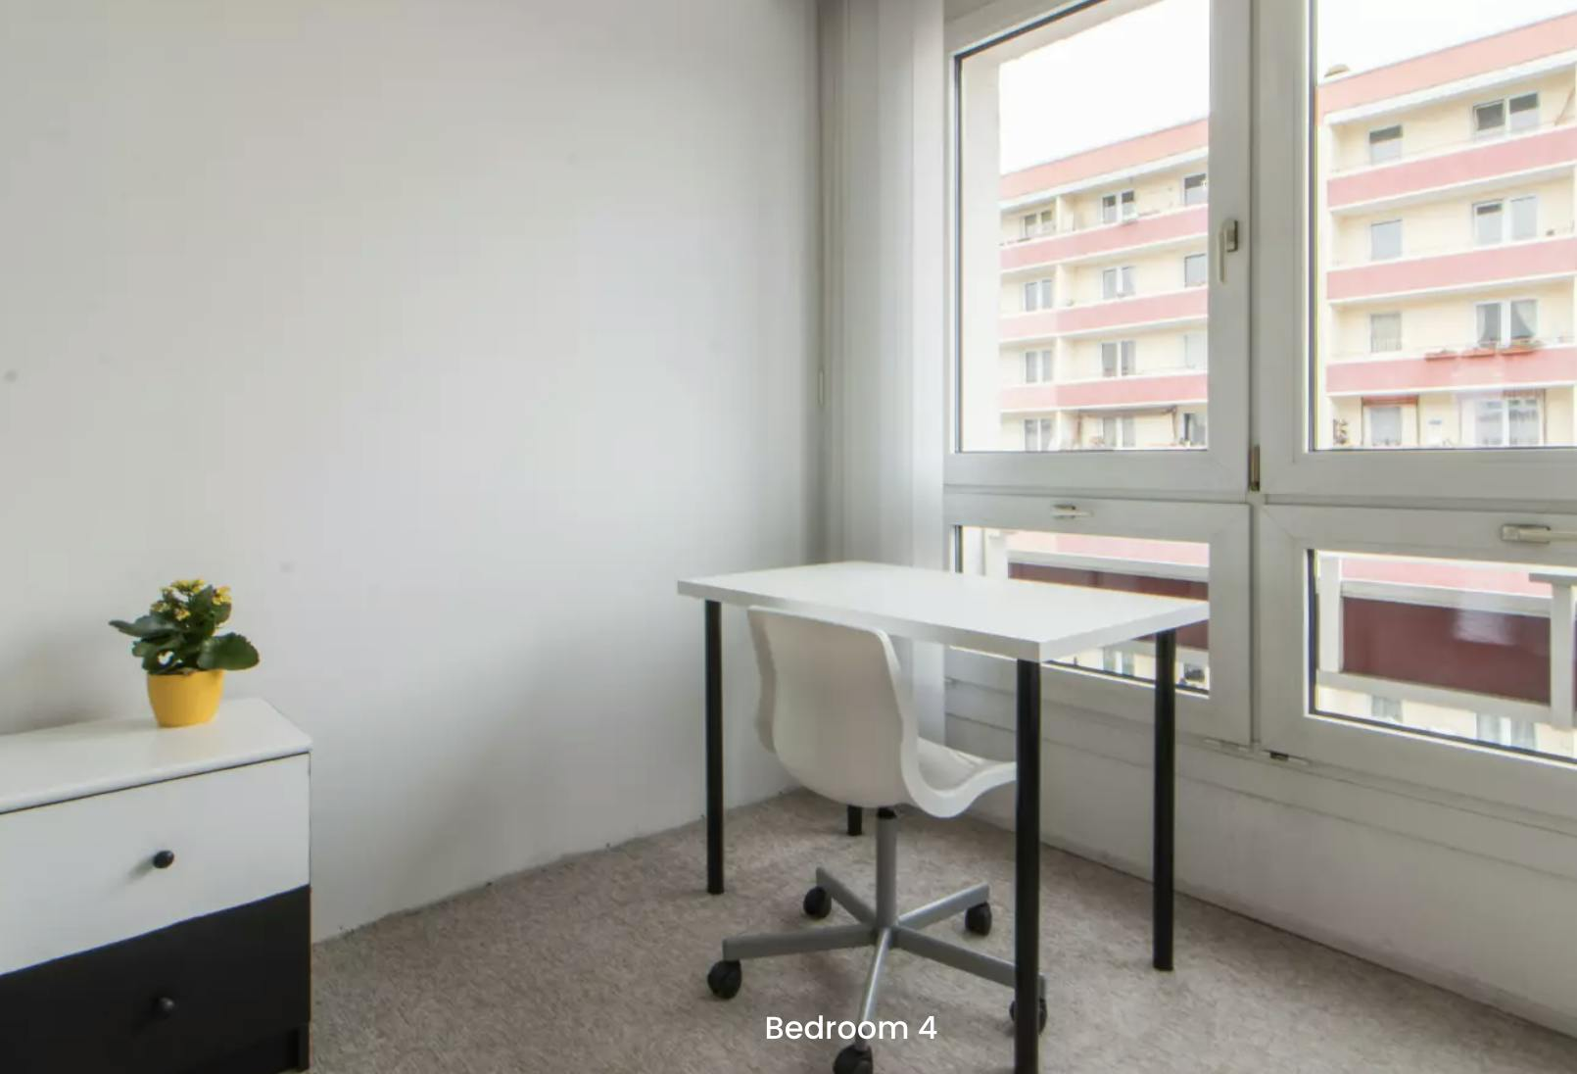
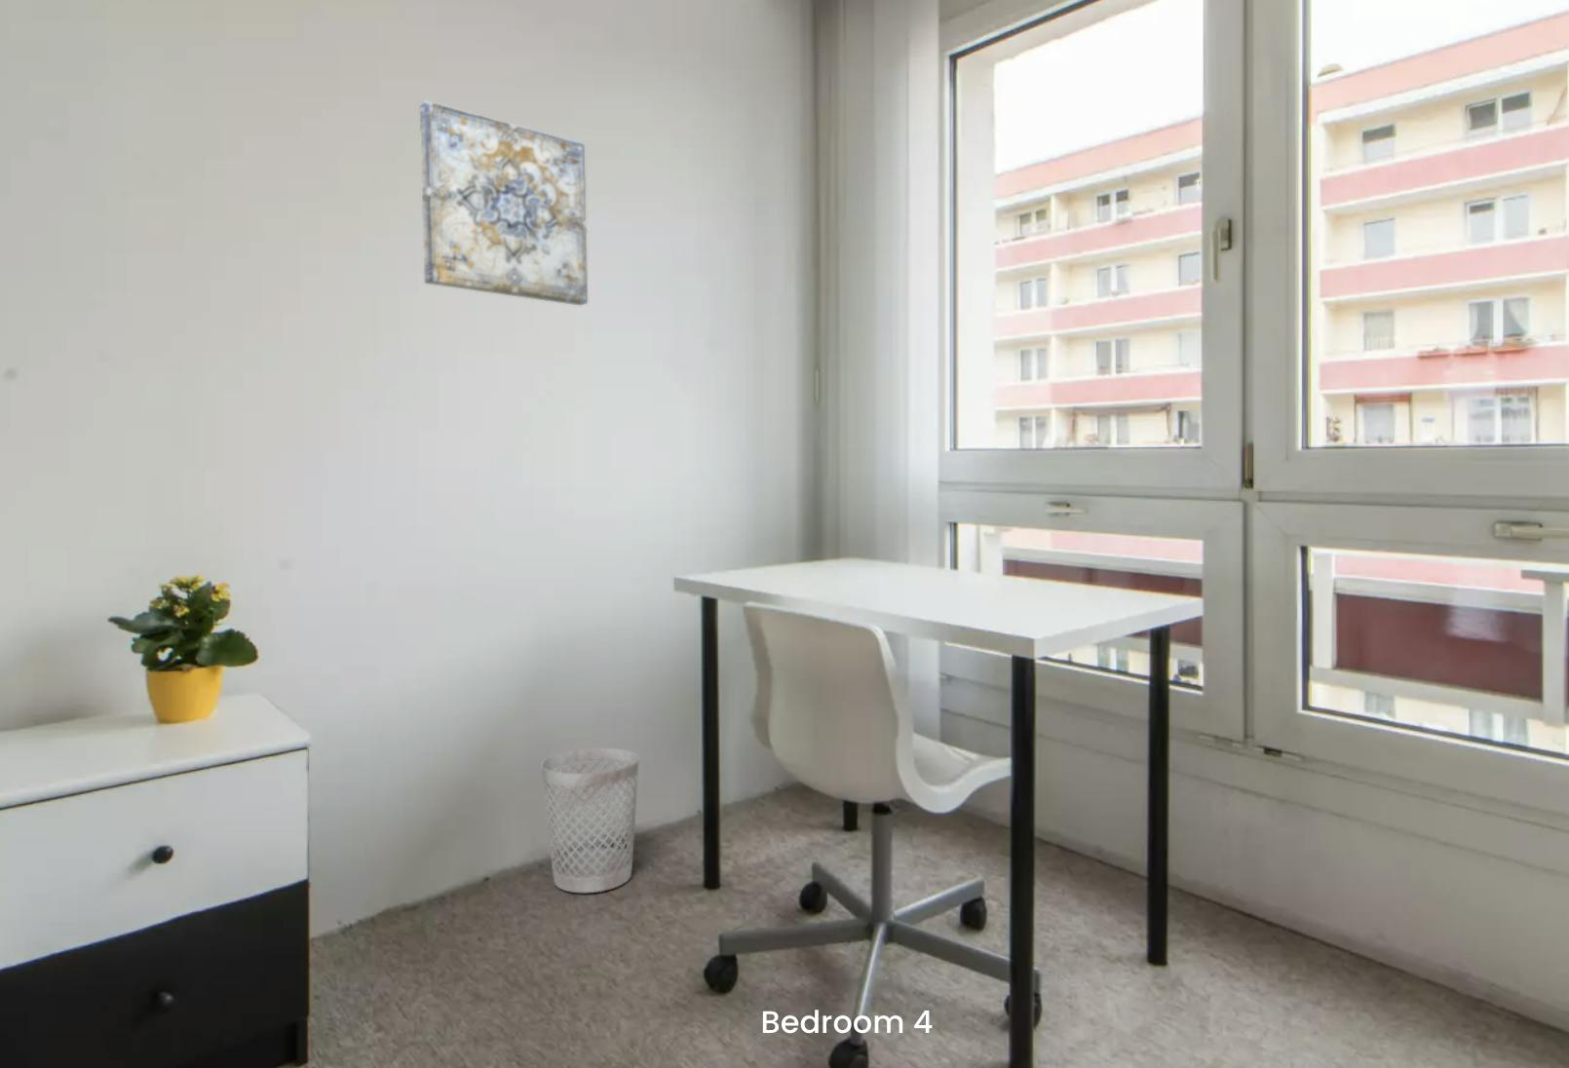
+ wall art (508, 210)
+ wastebasket (591, 819)
